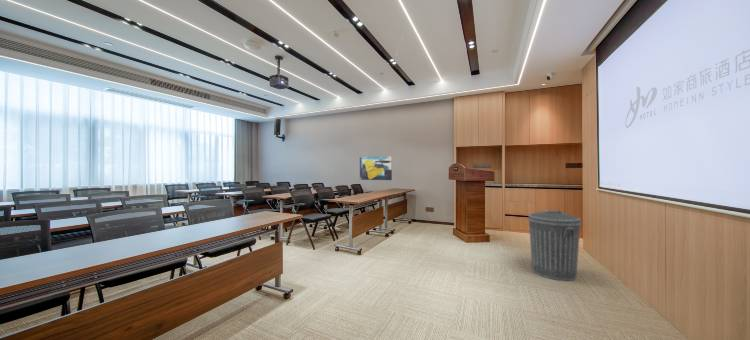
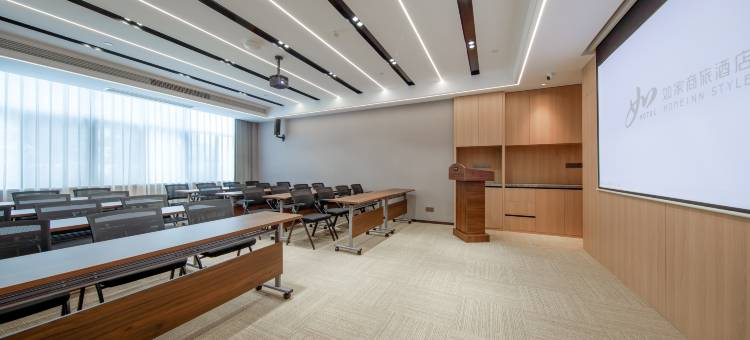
- trash can (553, 241)
- wall art (375, 168)
